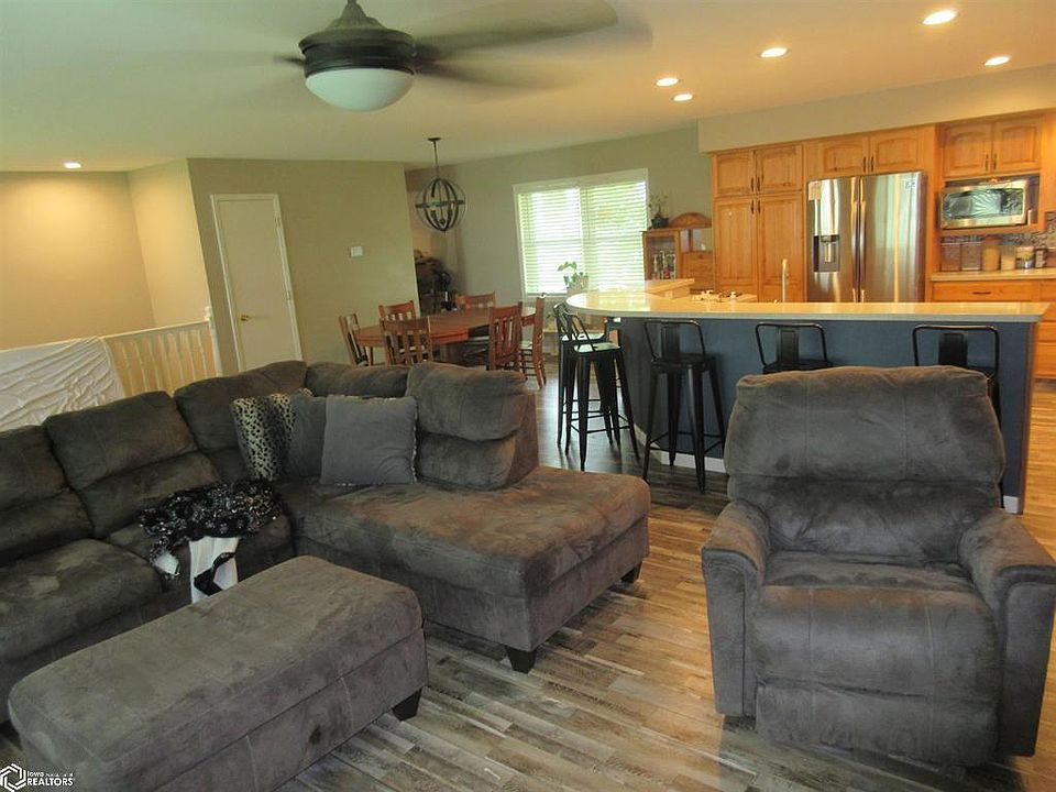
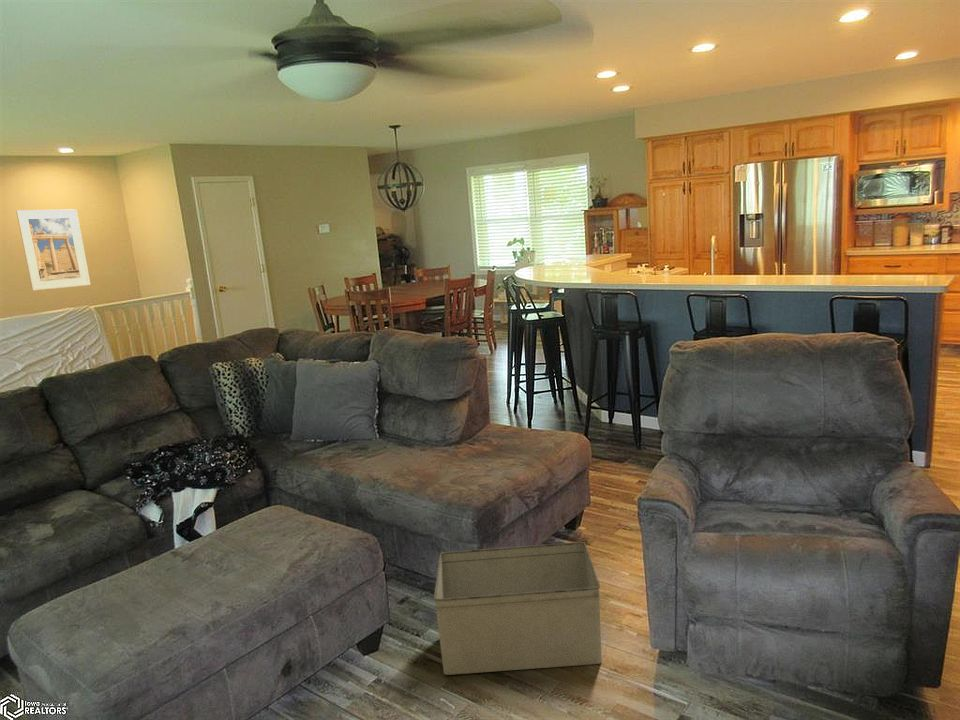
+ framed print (54, 249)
+ storage bin (517, 608)
